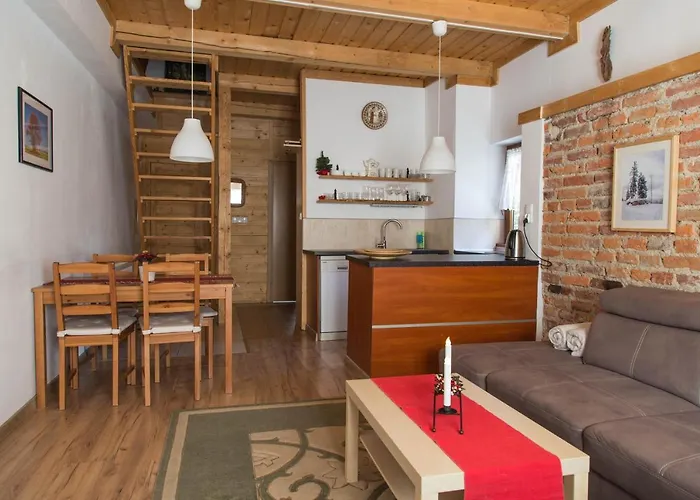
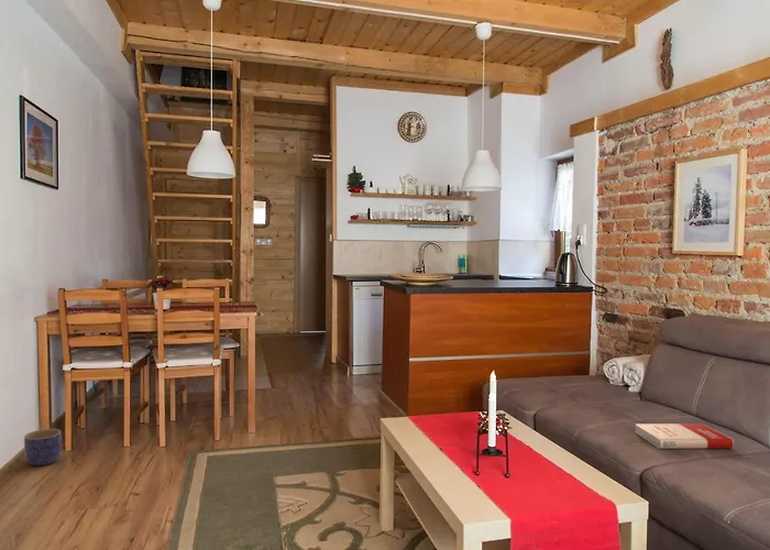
+ planter (43, 448)
+ book (682, 436)
